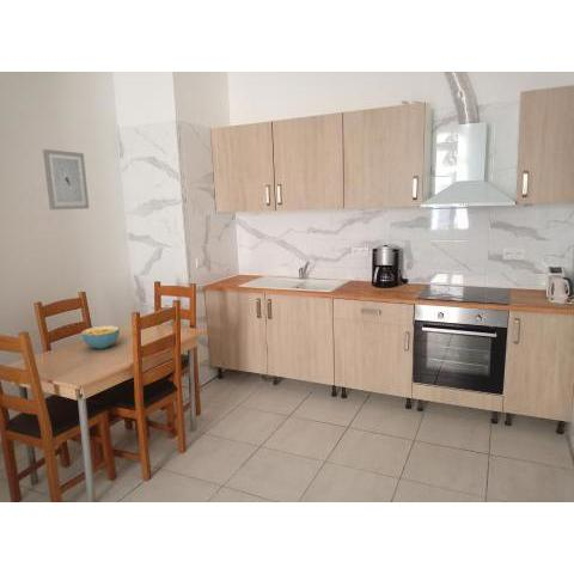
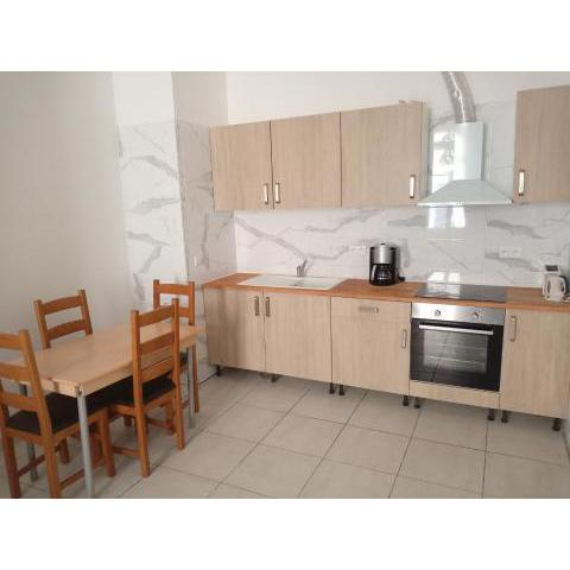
- cereal bowl (100, 338)
- wall art (67, 181)
